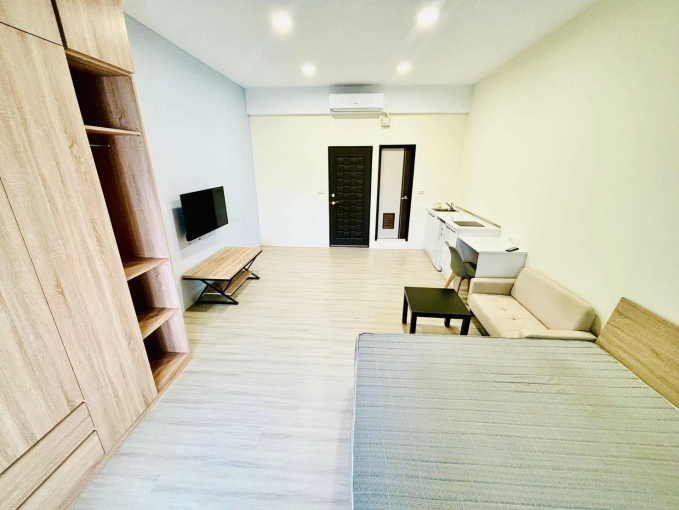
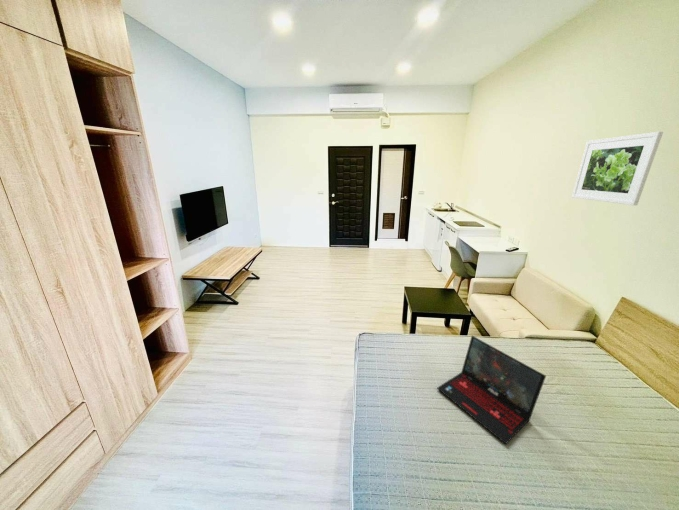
+ laptop (486, 383)
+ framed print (609, 170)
